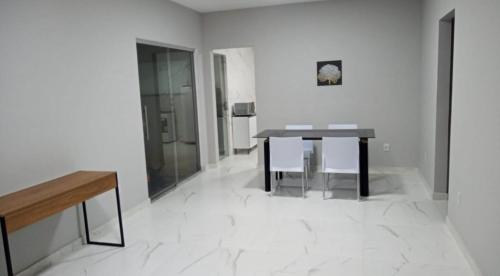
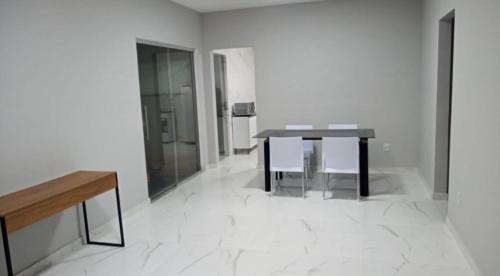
- wall art (329, 73)
